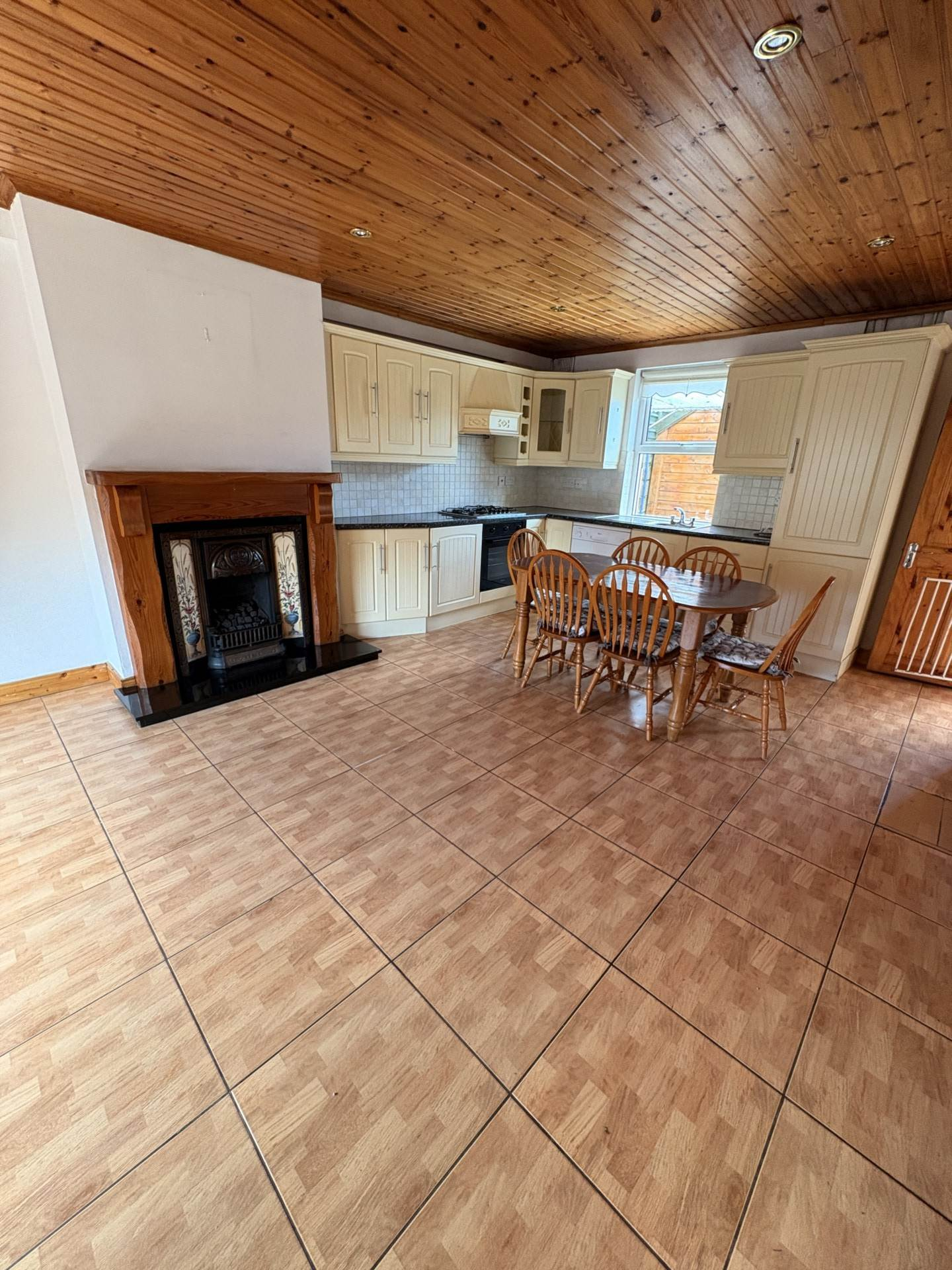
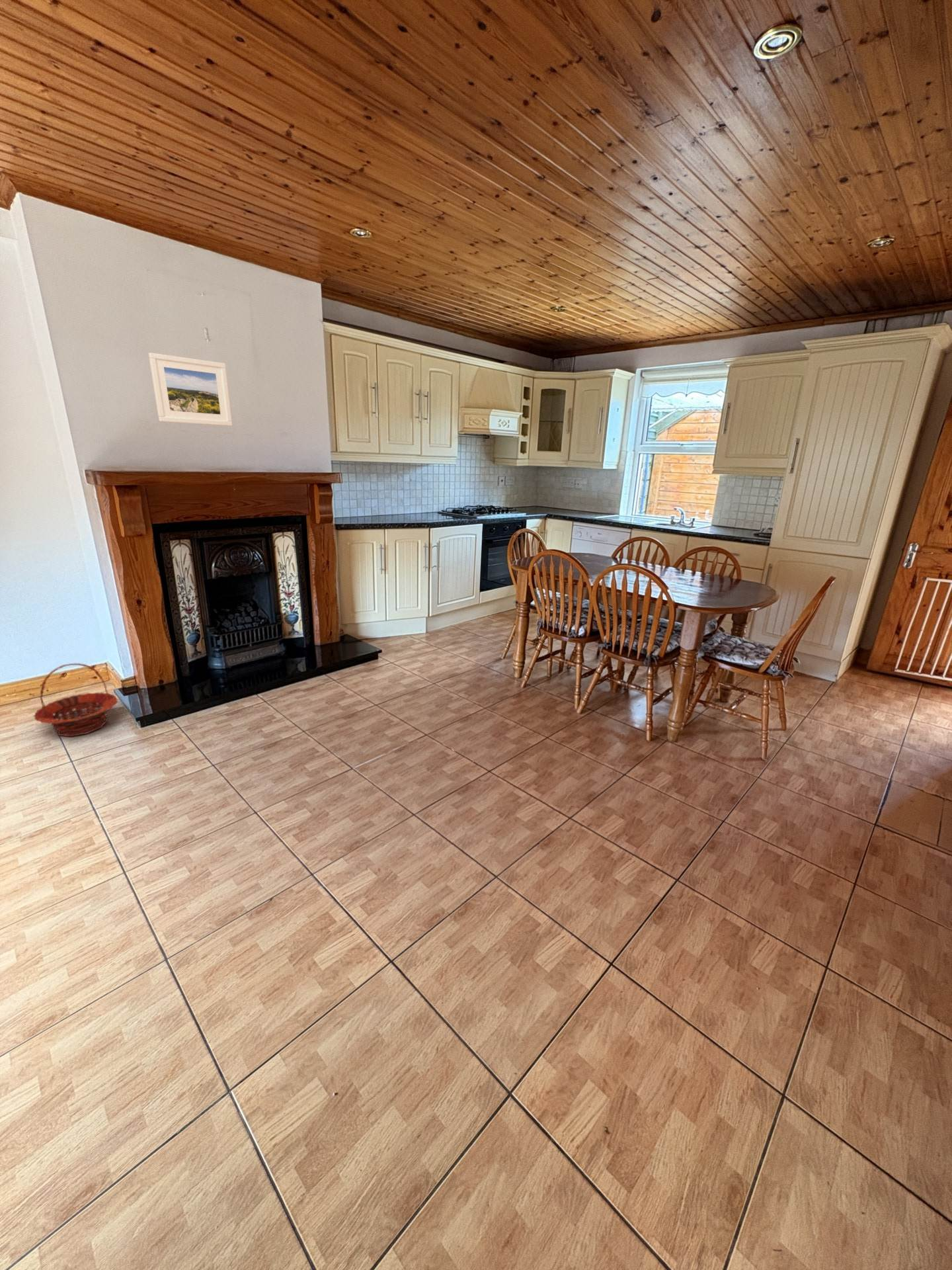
+ basket (74, 696)
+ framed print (192, 392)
